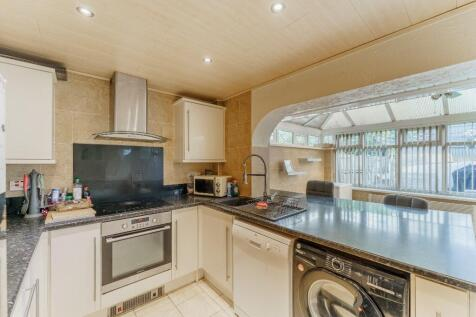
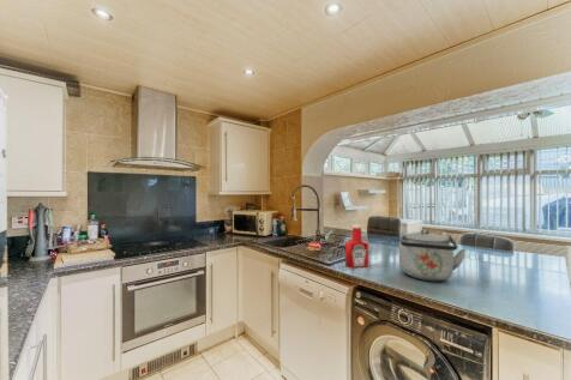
+ soap bottle (356, 245)
+ kettle (431, 253)
